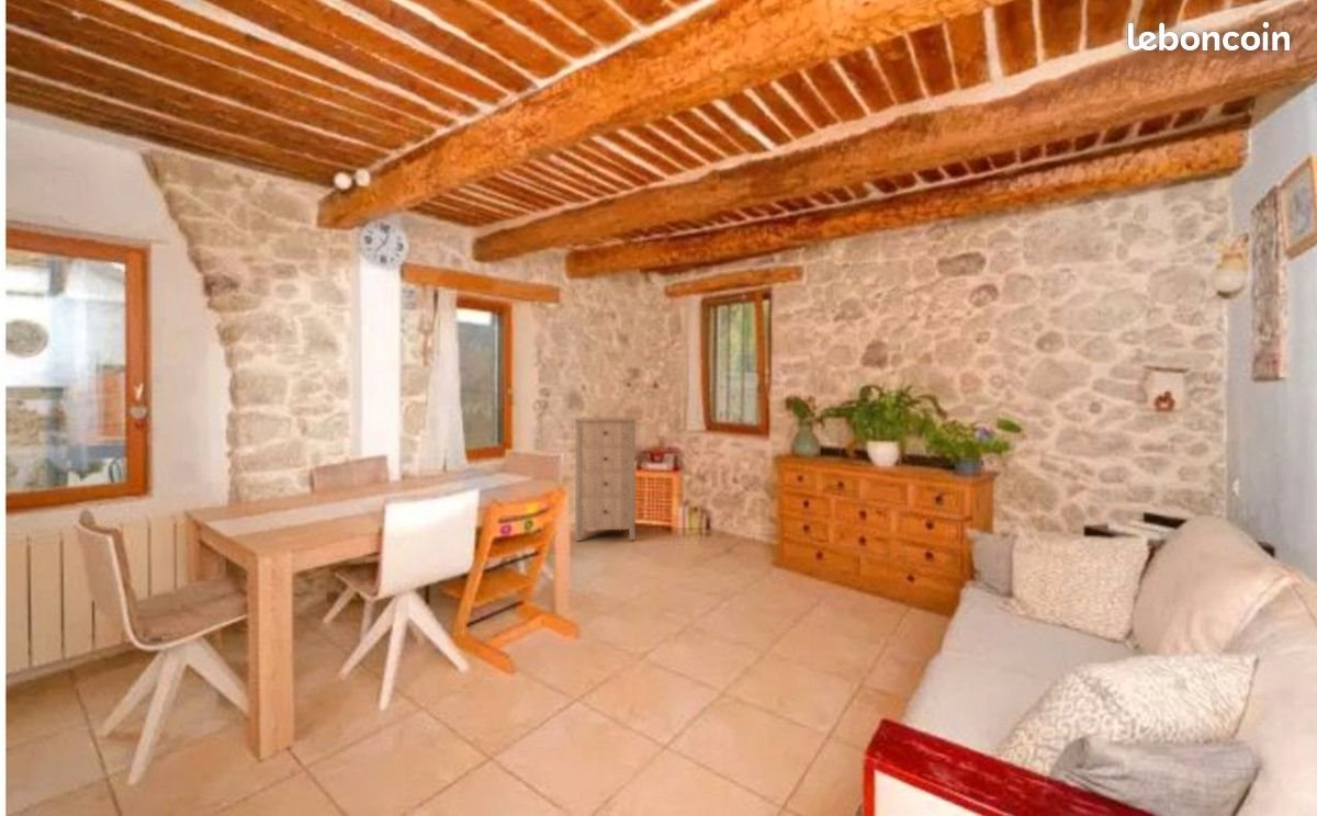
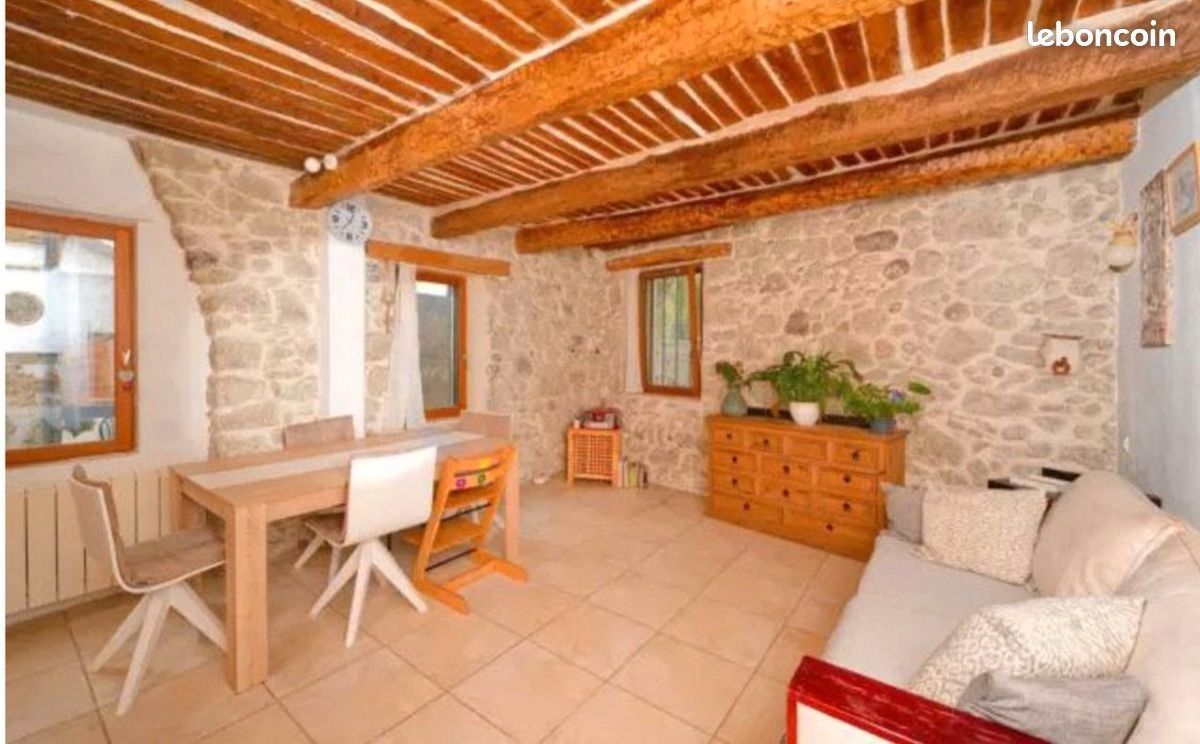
- storage cabinet (606, 476)
